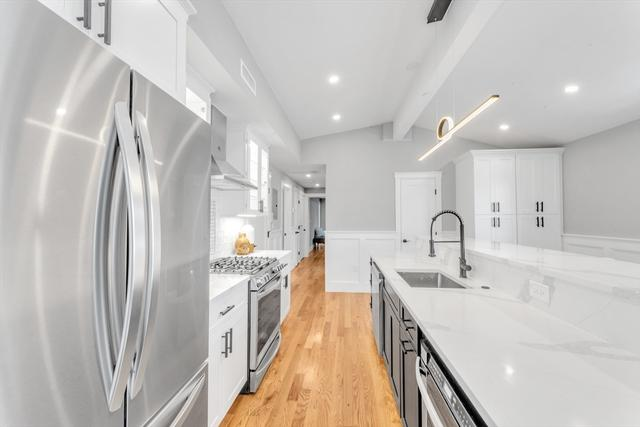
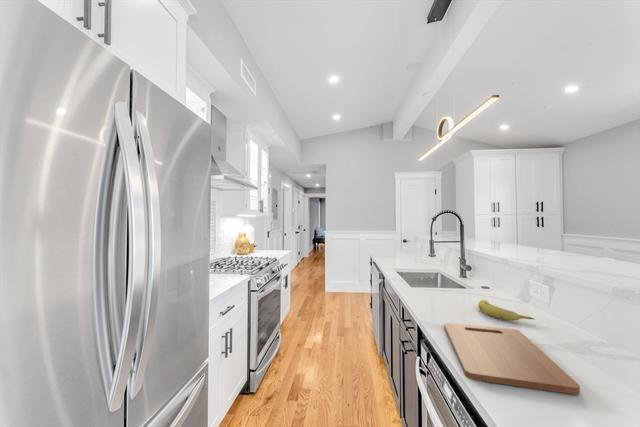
+ cutting board (496, 350)
+ fruit (503, 309)
